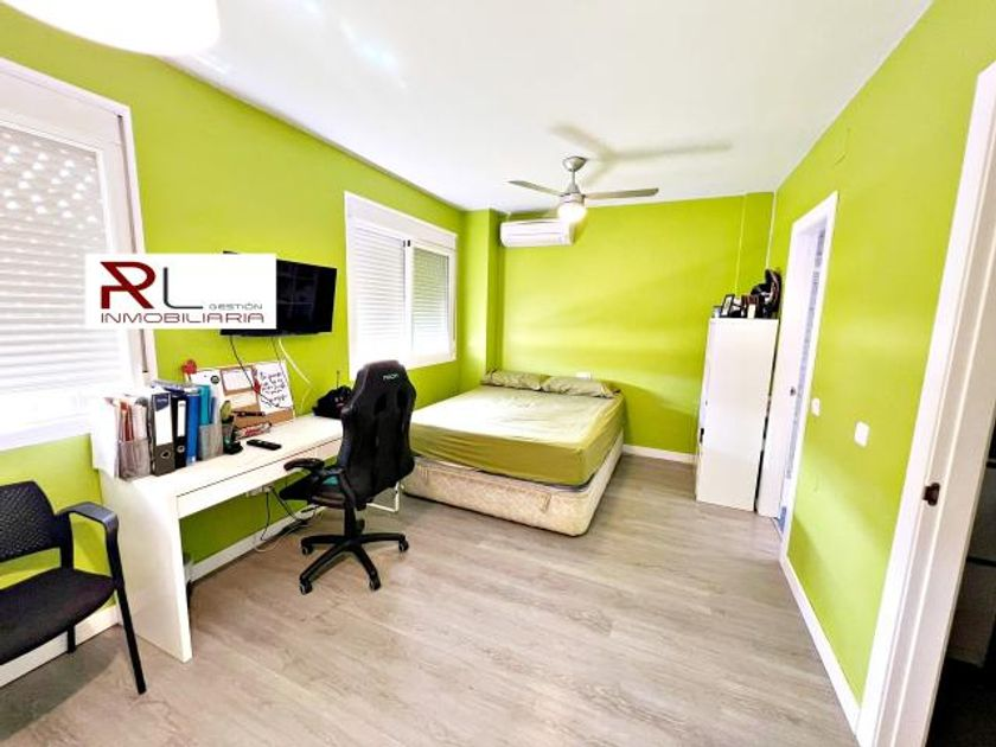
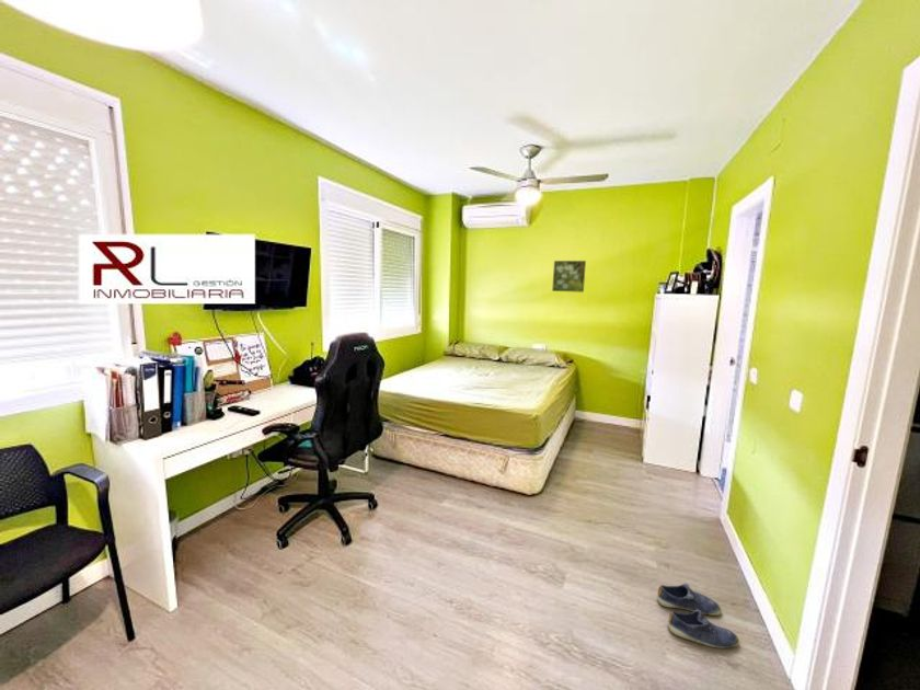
+ shoe (695, 610)
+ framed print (568, 276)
